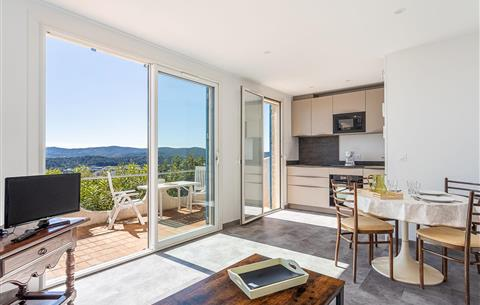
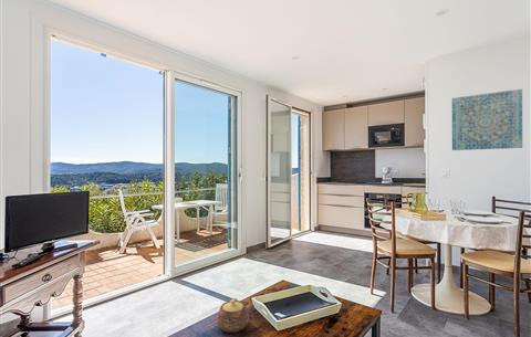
+ wall art (485, 122)
+ teapot (232, 314)
